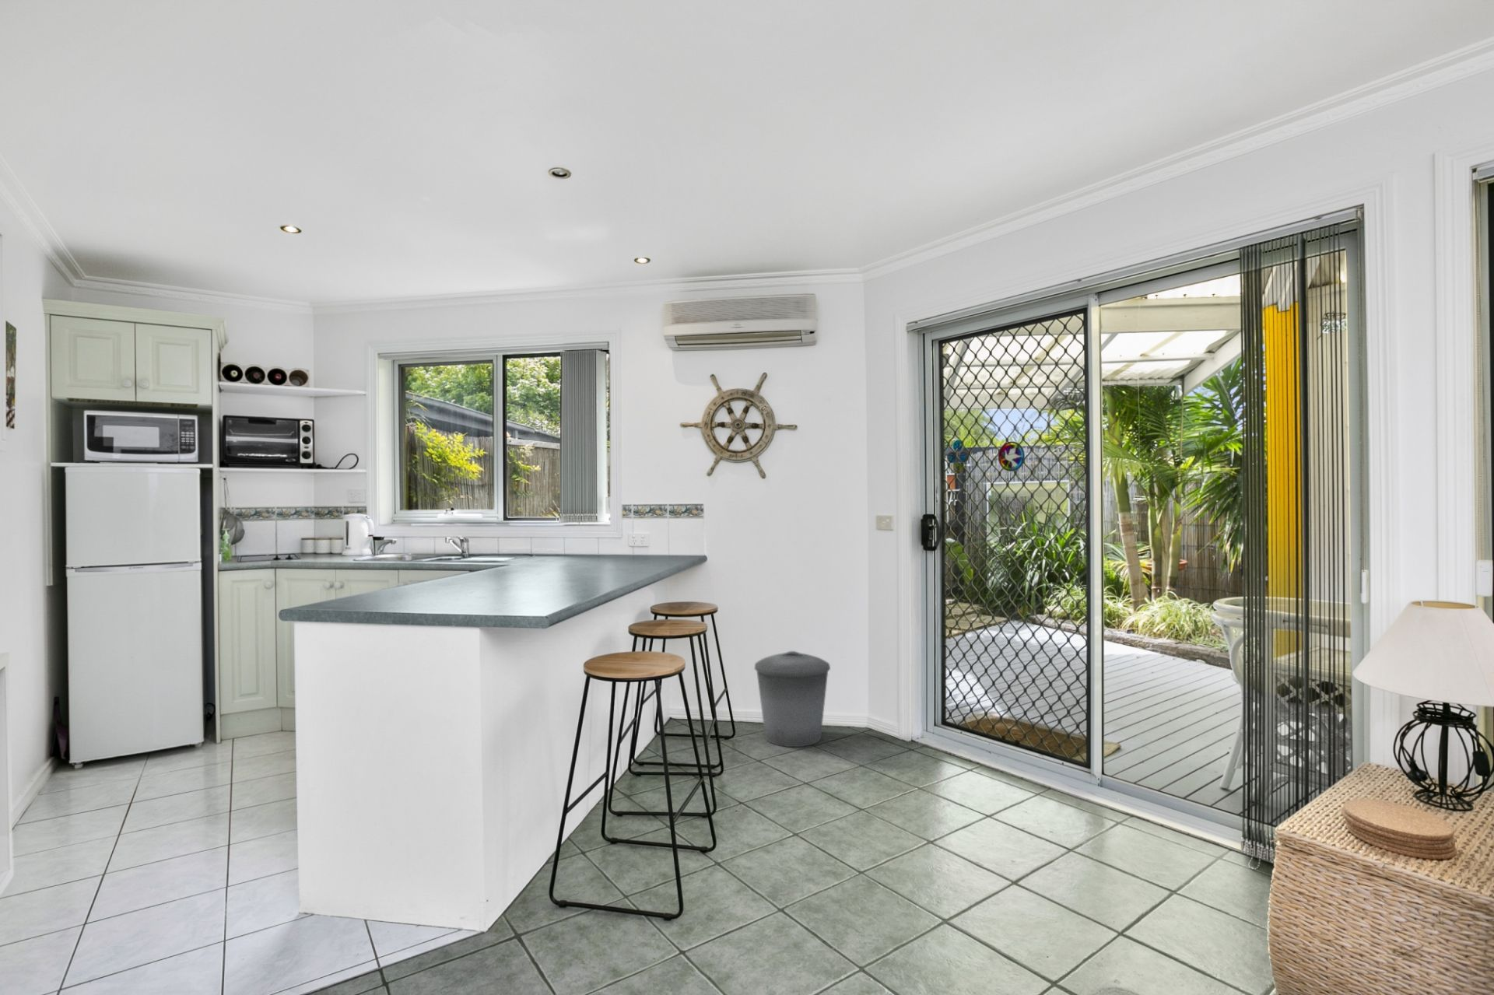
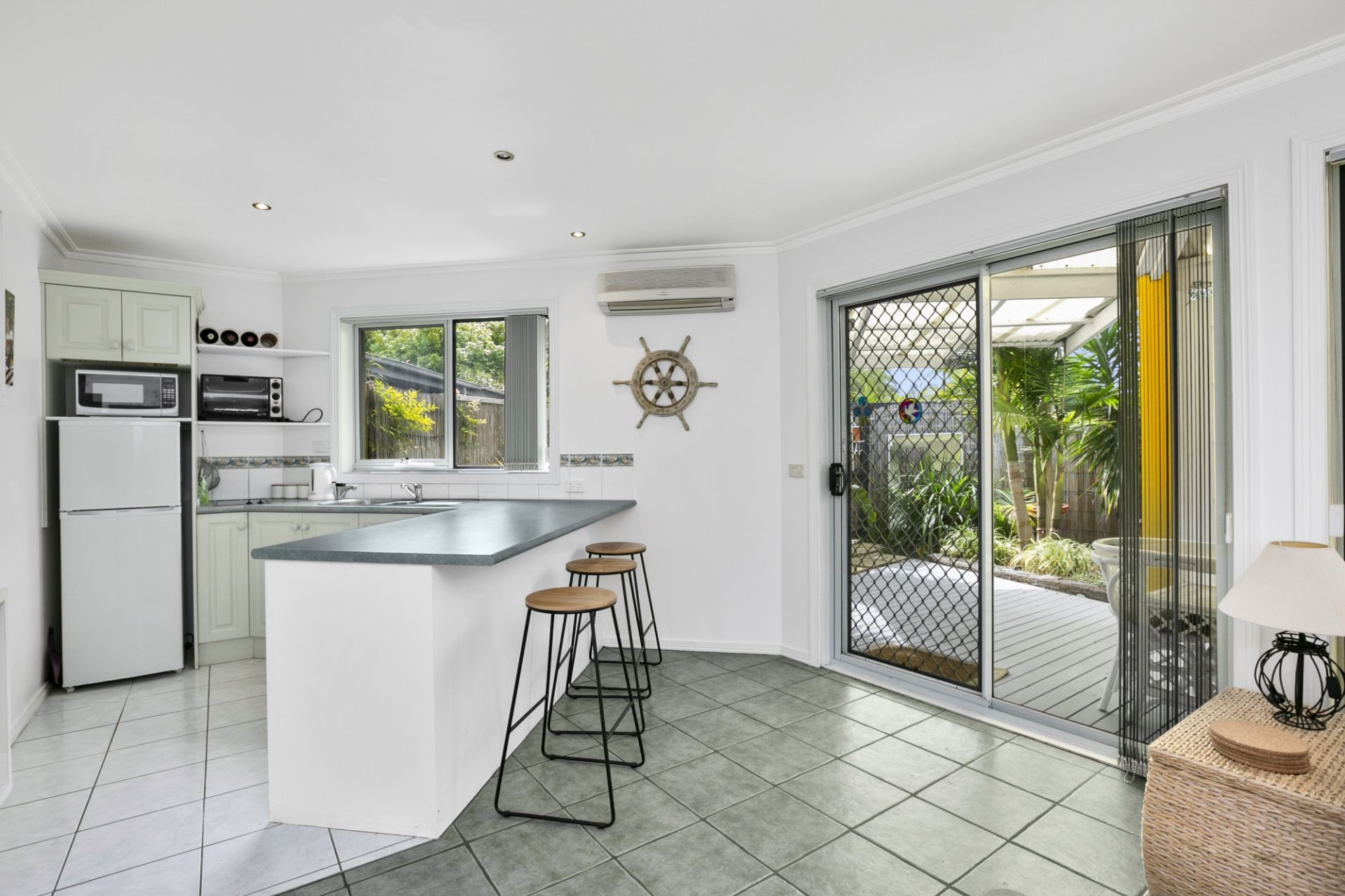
- trash can (792, 695)
